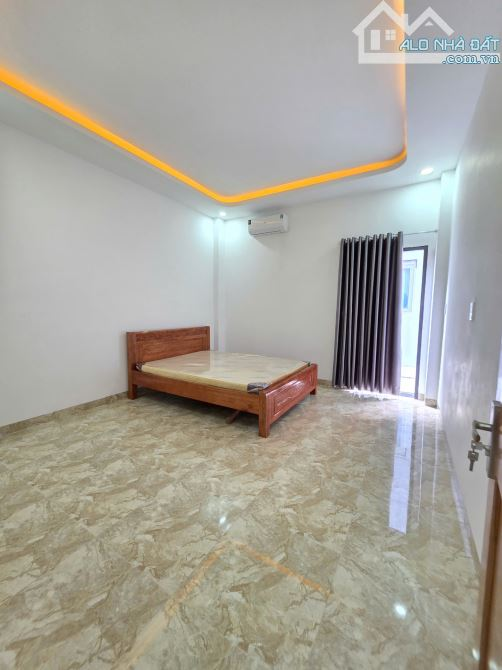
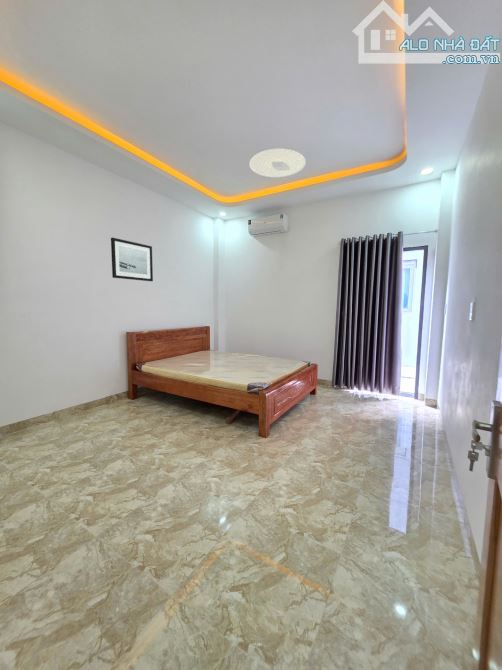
+ ceiling light (277, 161)
+ wall art (133, 261)
